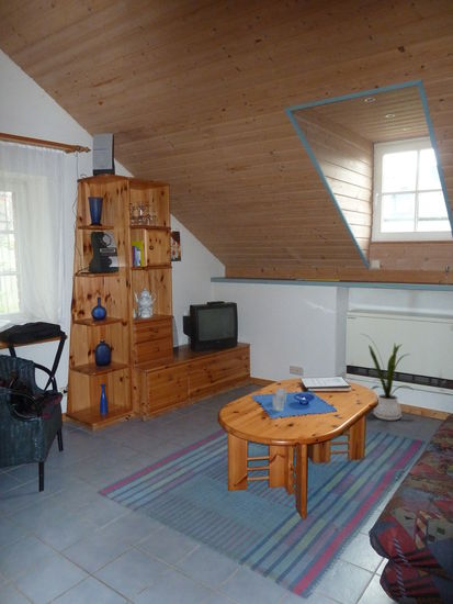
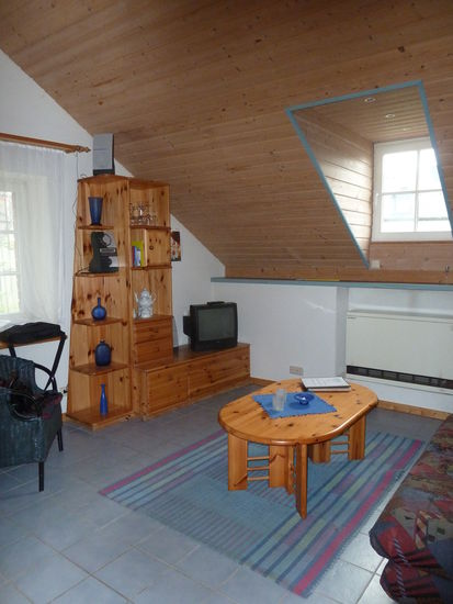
- house plant (385, 376)
